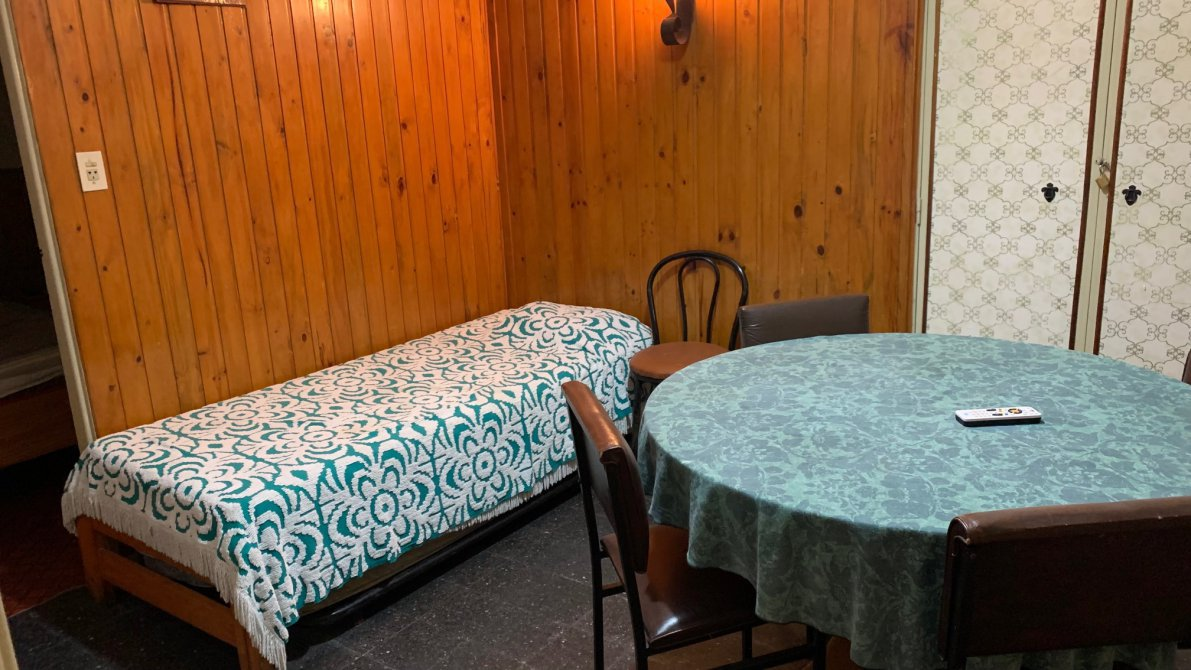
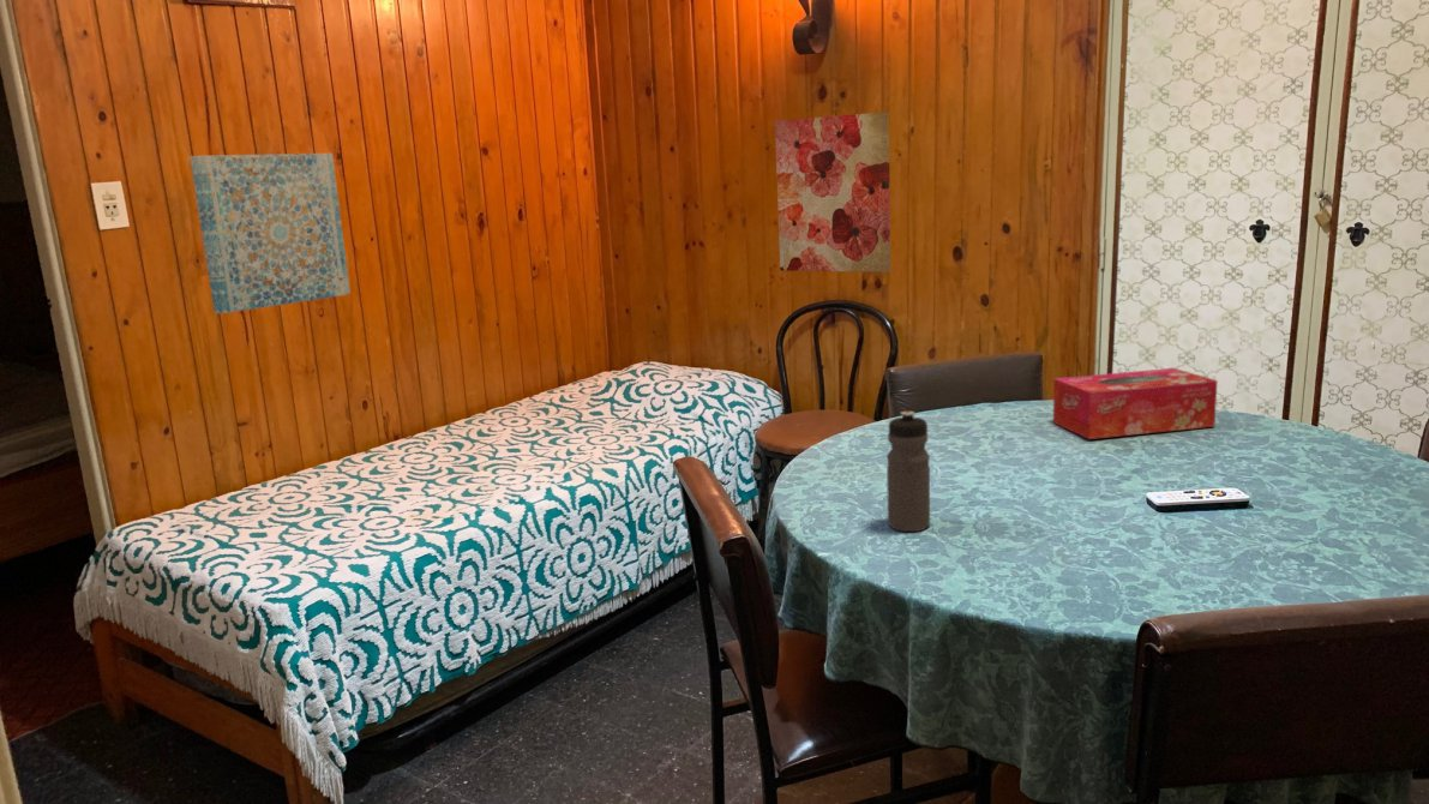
+ wall art (275, 229)
+ tissue box (1133, 402)
+ wall art (831, 194)
+ water bottle (908, 469)
